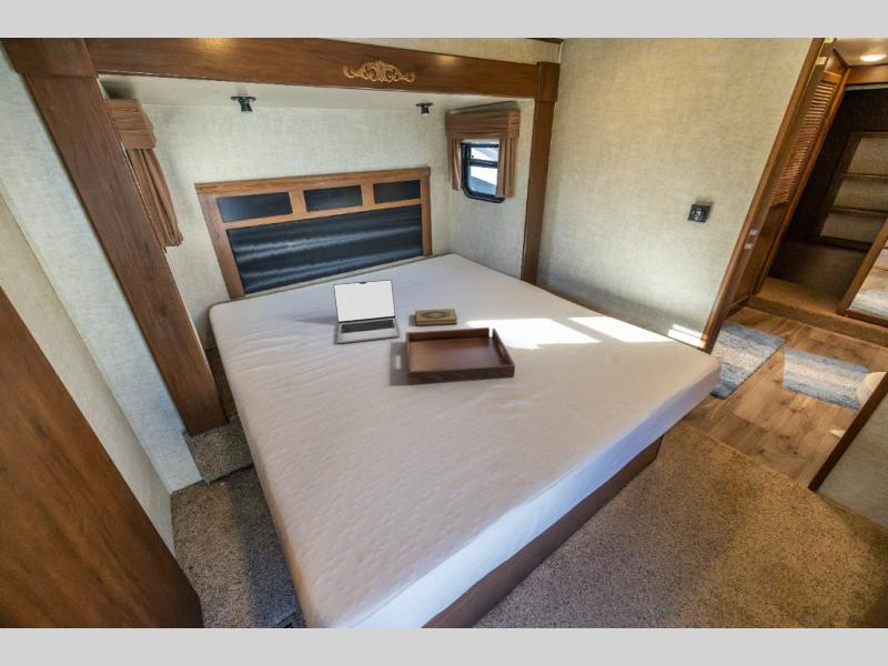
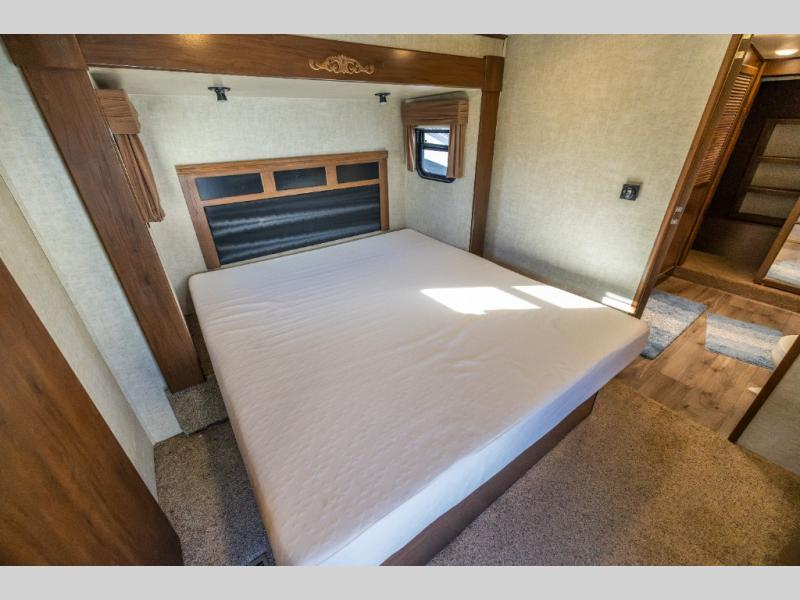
- hardback book (435, 316)
- serving tray (455, 353)
- laptop (365, 310)
